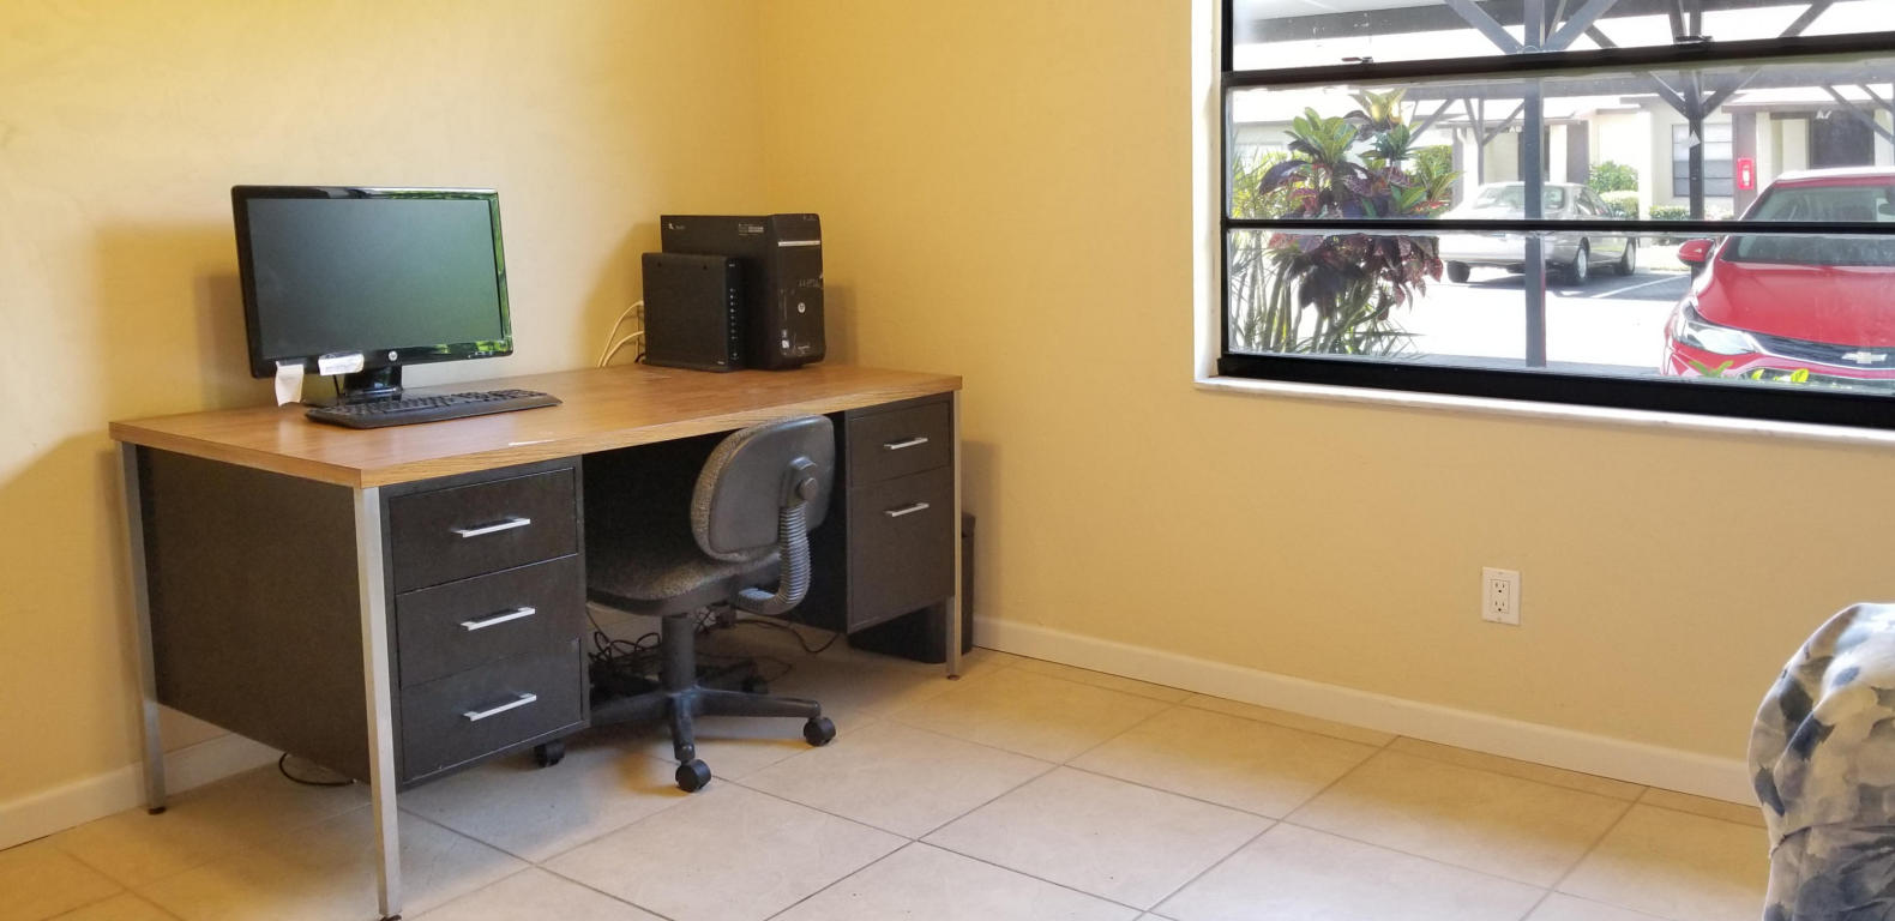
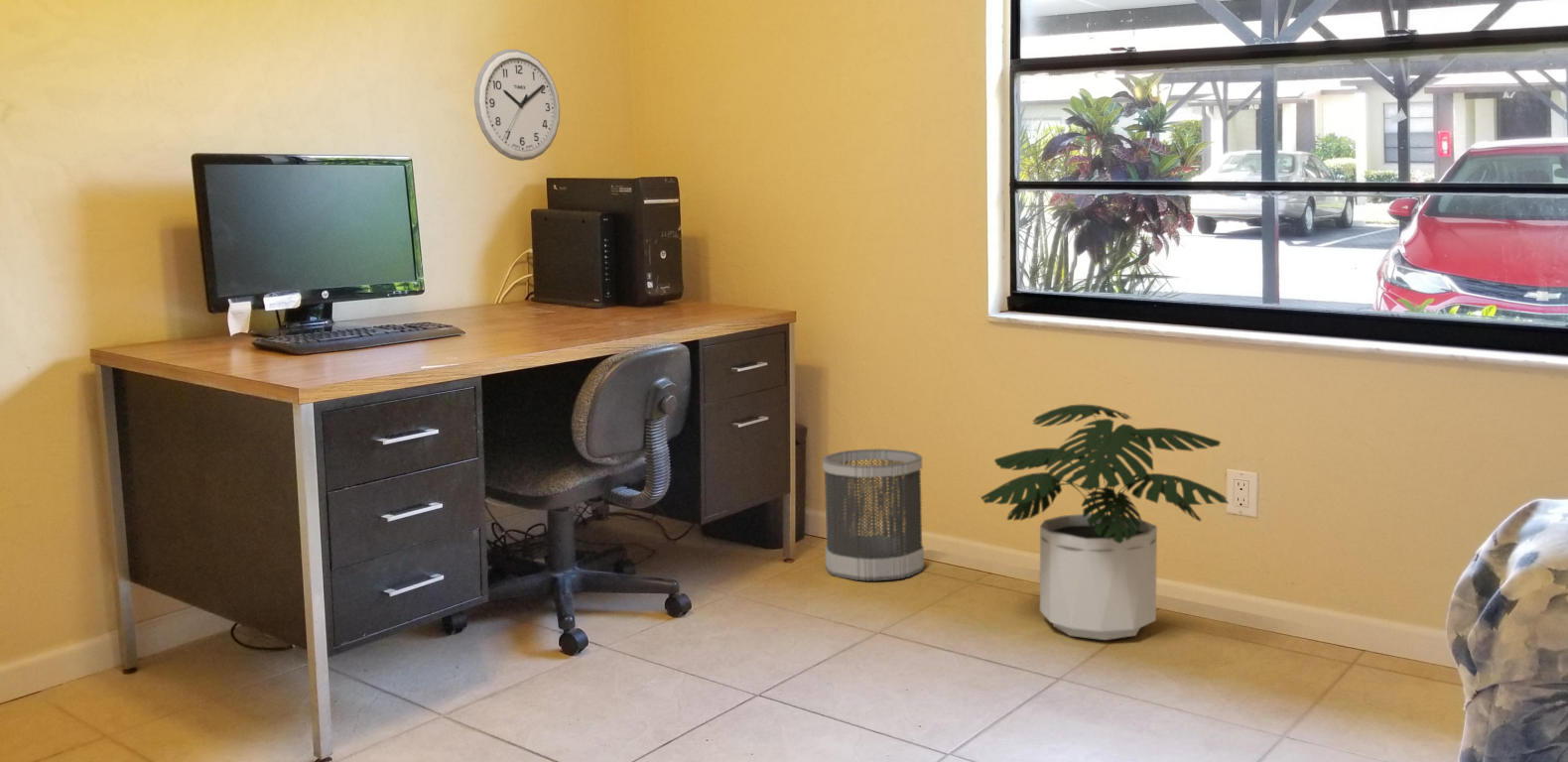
+ wastebasket (873, 512)
+ potted plant (1101, 522)
+ wall clock (520, 104)
